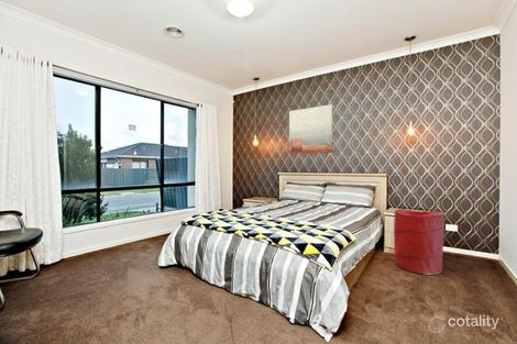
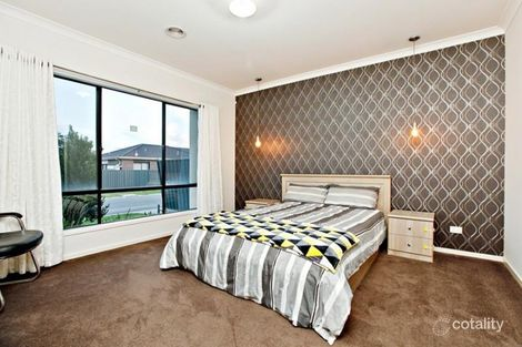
- wall art (309, 131)
- laundry hamper (417, 237)
